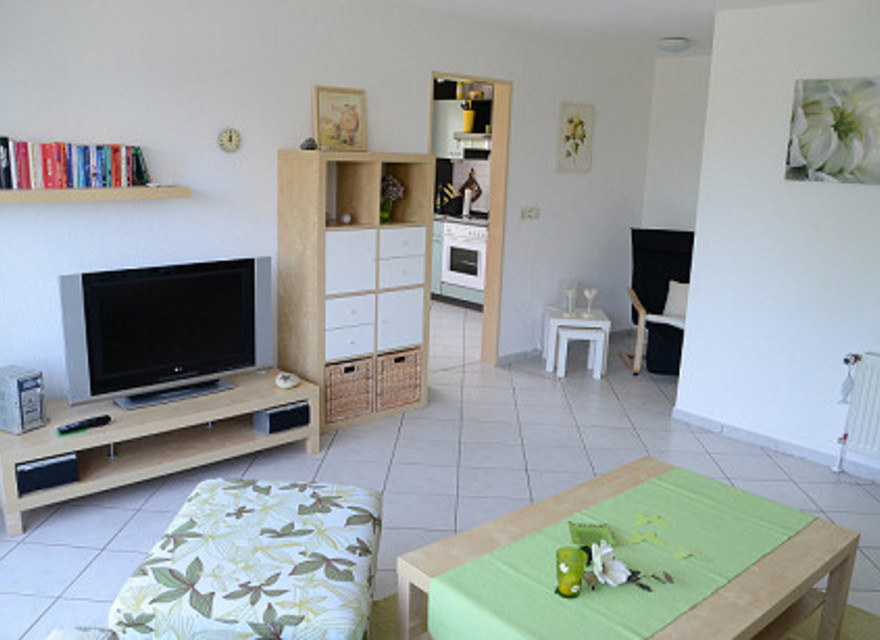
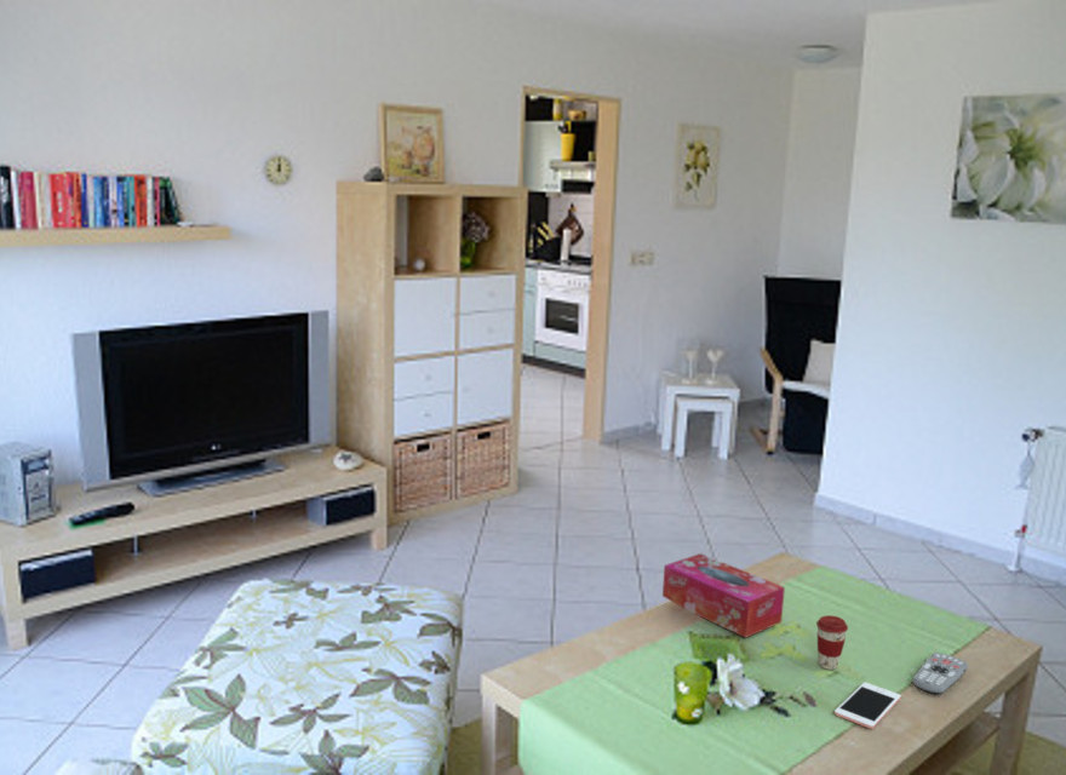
+ cell phone (867, 704)
+ remote control (939, 673)
+ coffee cup (830, 642)
+ tissue box (721, 592)
